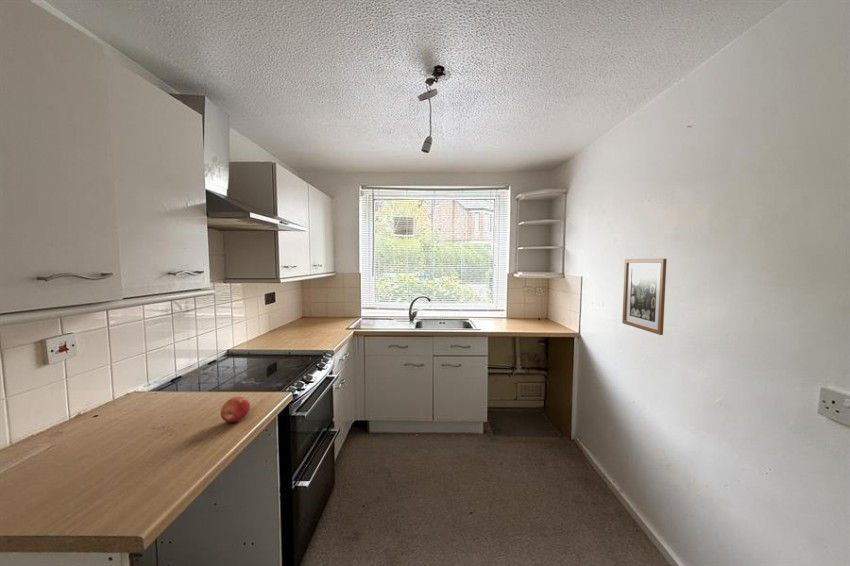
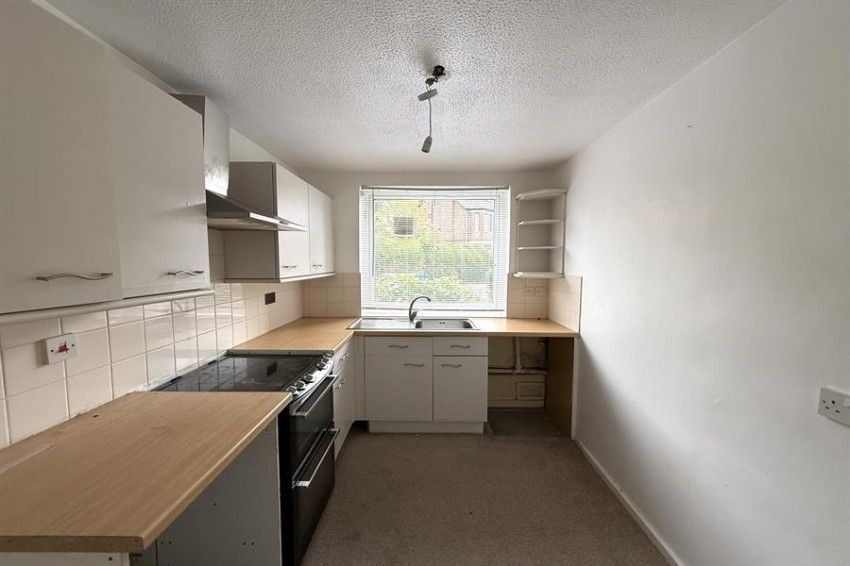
- apple (235, 409)
- wall art (642, 294)
